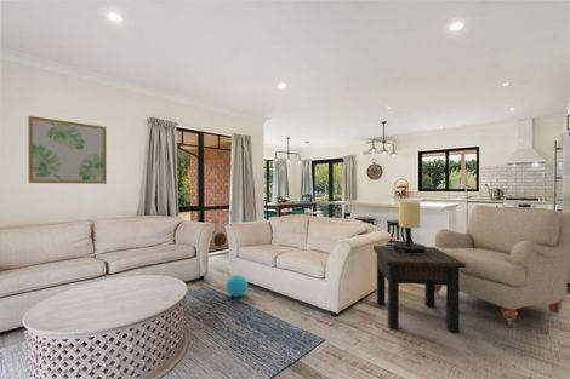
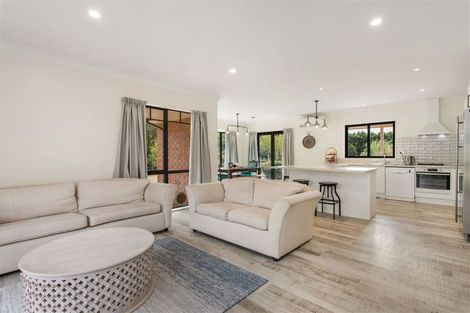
- side table (412, 282)
- wall art (70, 153)
- chair (495, 254)
- ball (236, 285)
- table lamp (409, 226)
